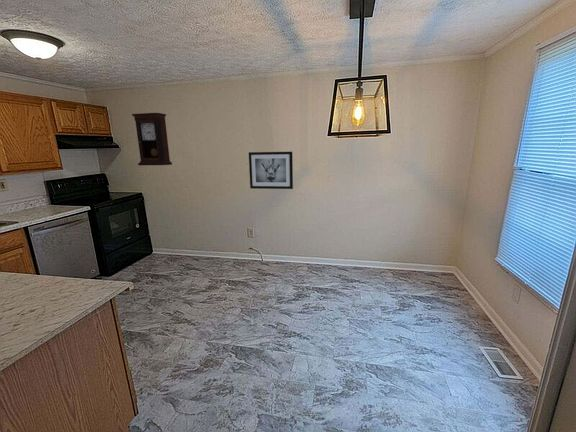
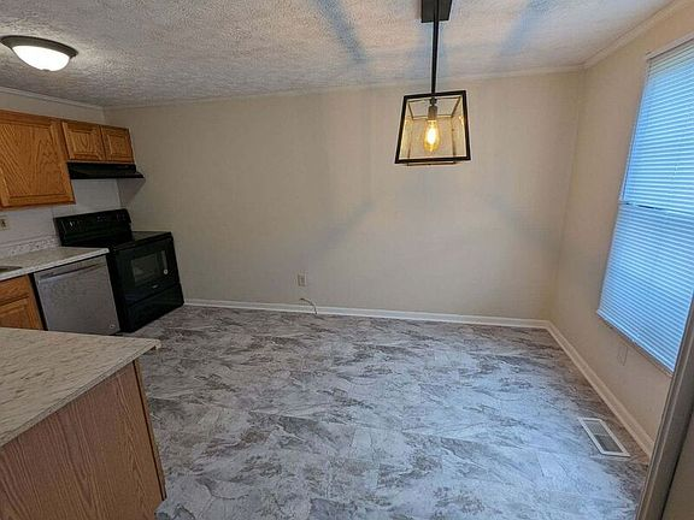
- wall art (270, 170)
- pendulum clock (151, 140)
